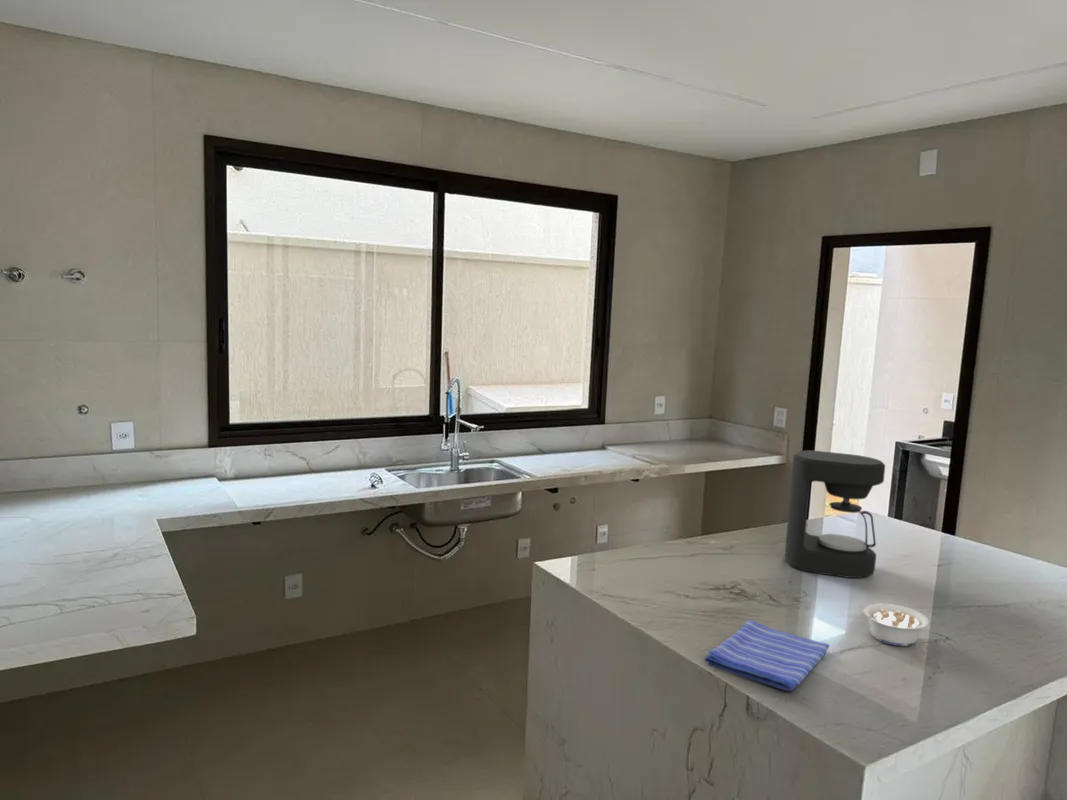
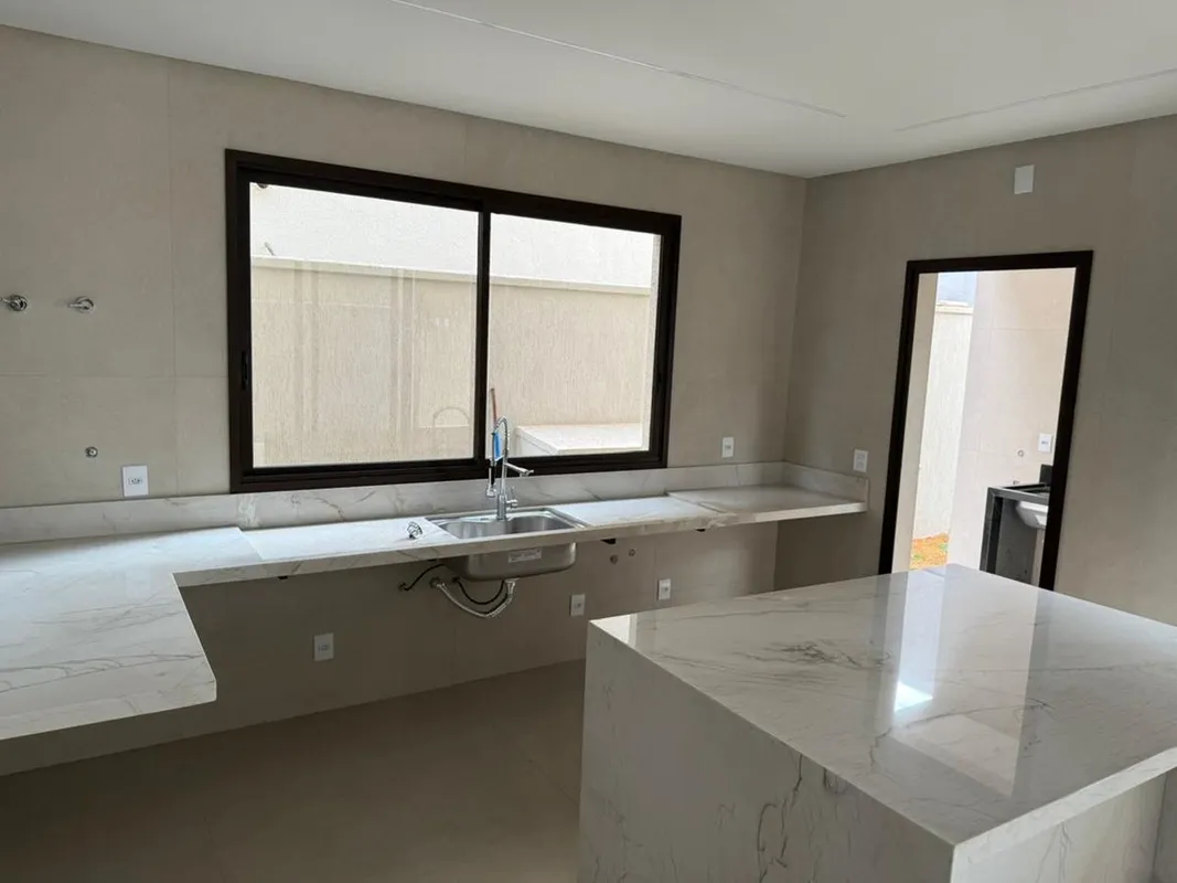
- coffee maker (834, 509)
- legume (894, 624)
- dish towel (768, 651)
